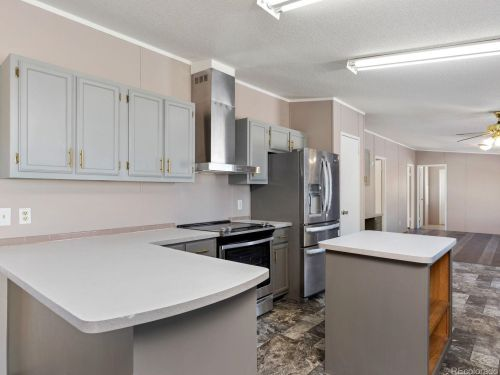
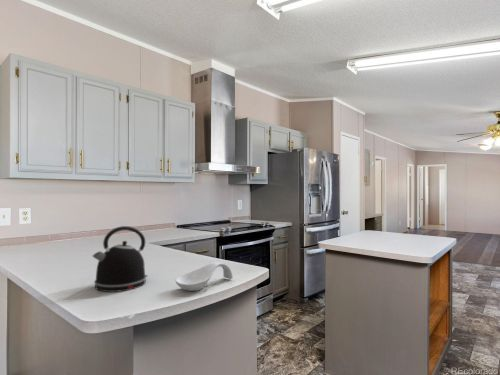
+ spoon rest (205, 275)
+ kettle (121, 255)
